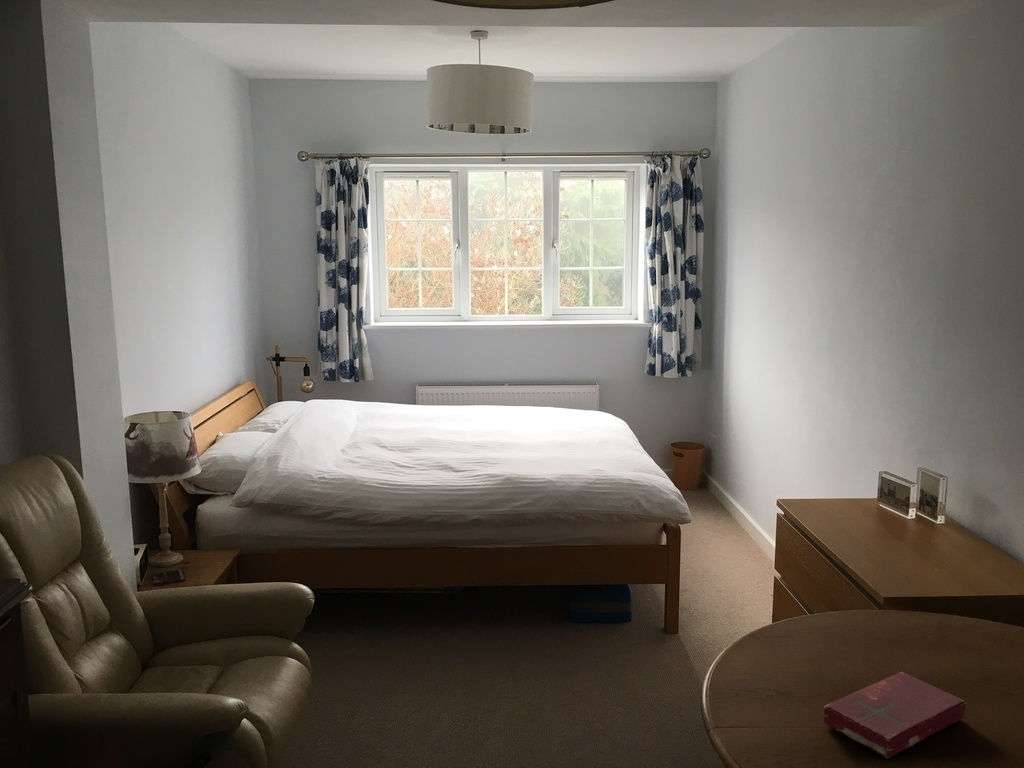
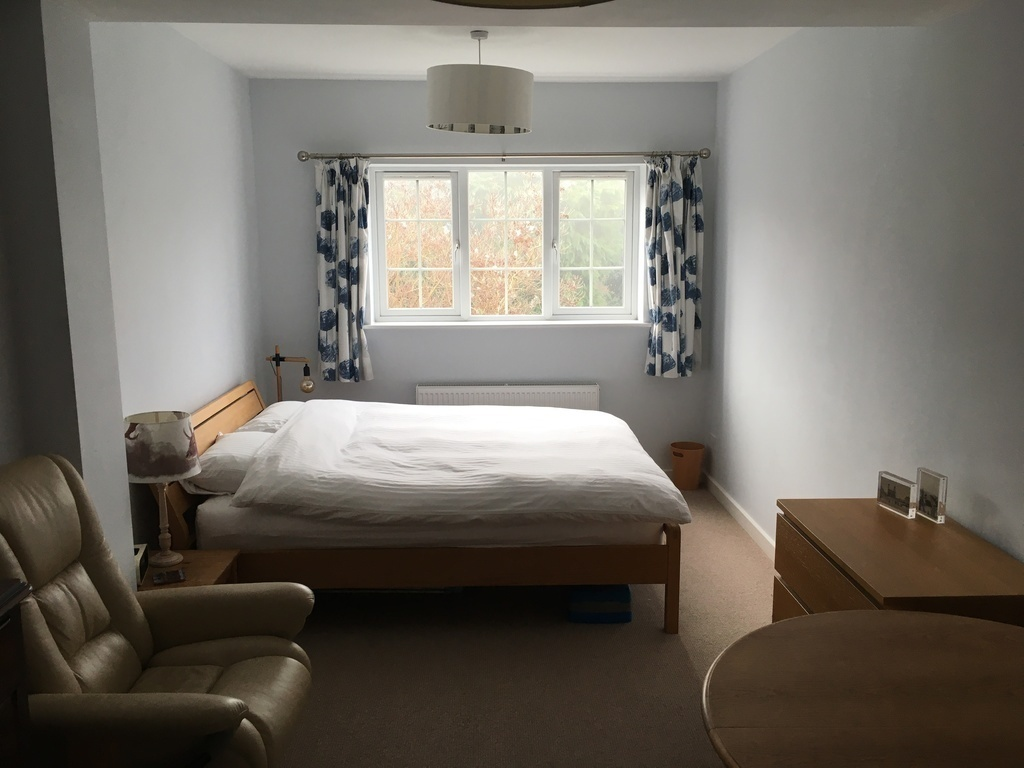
- book (895, 711)
